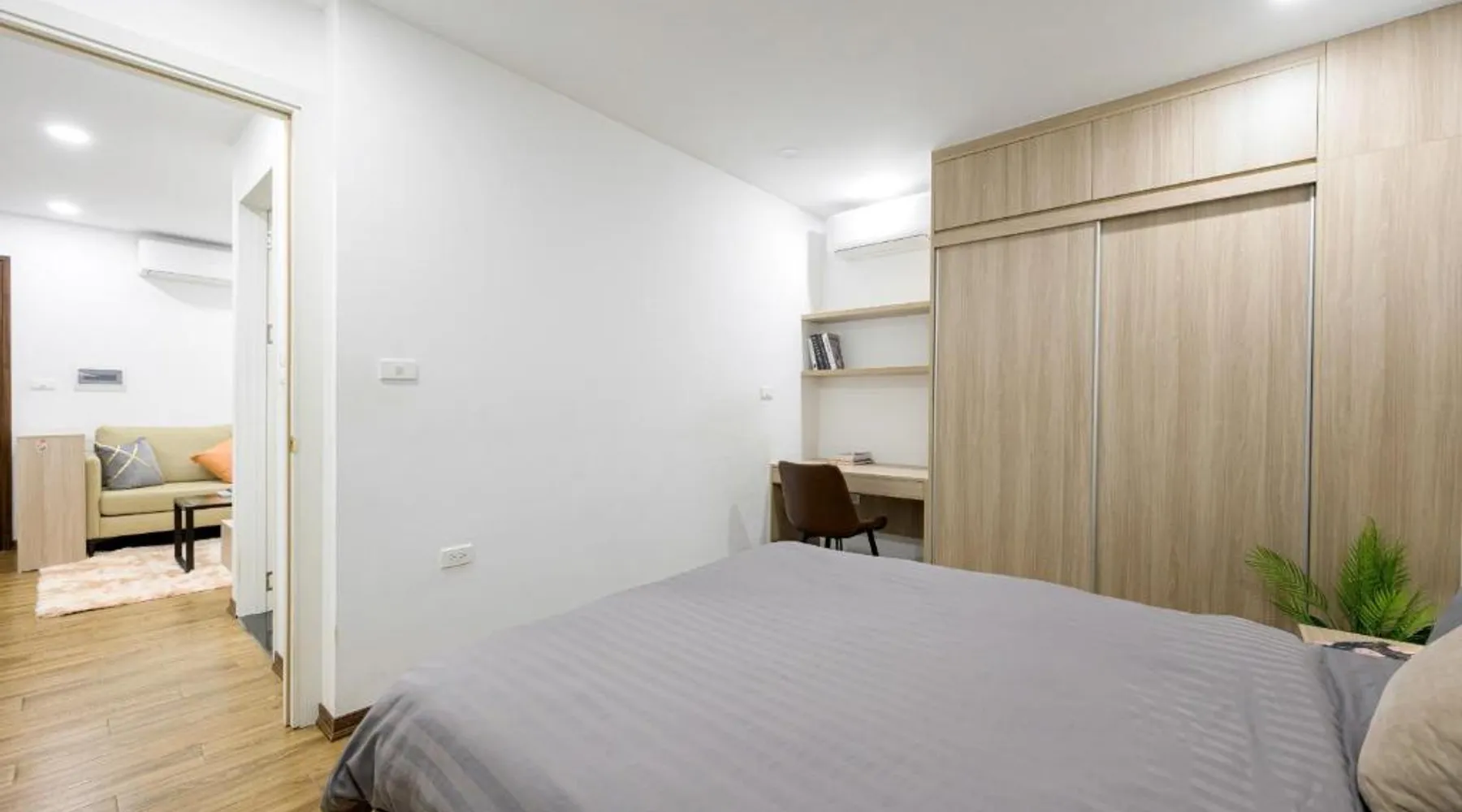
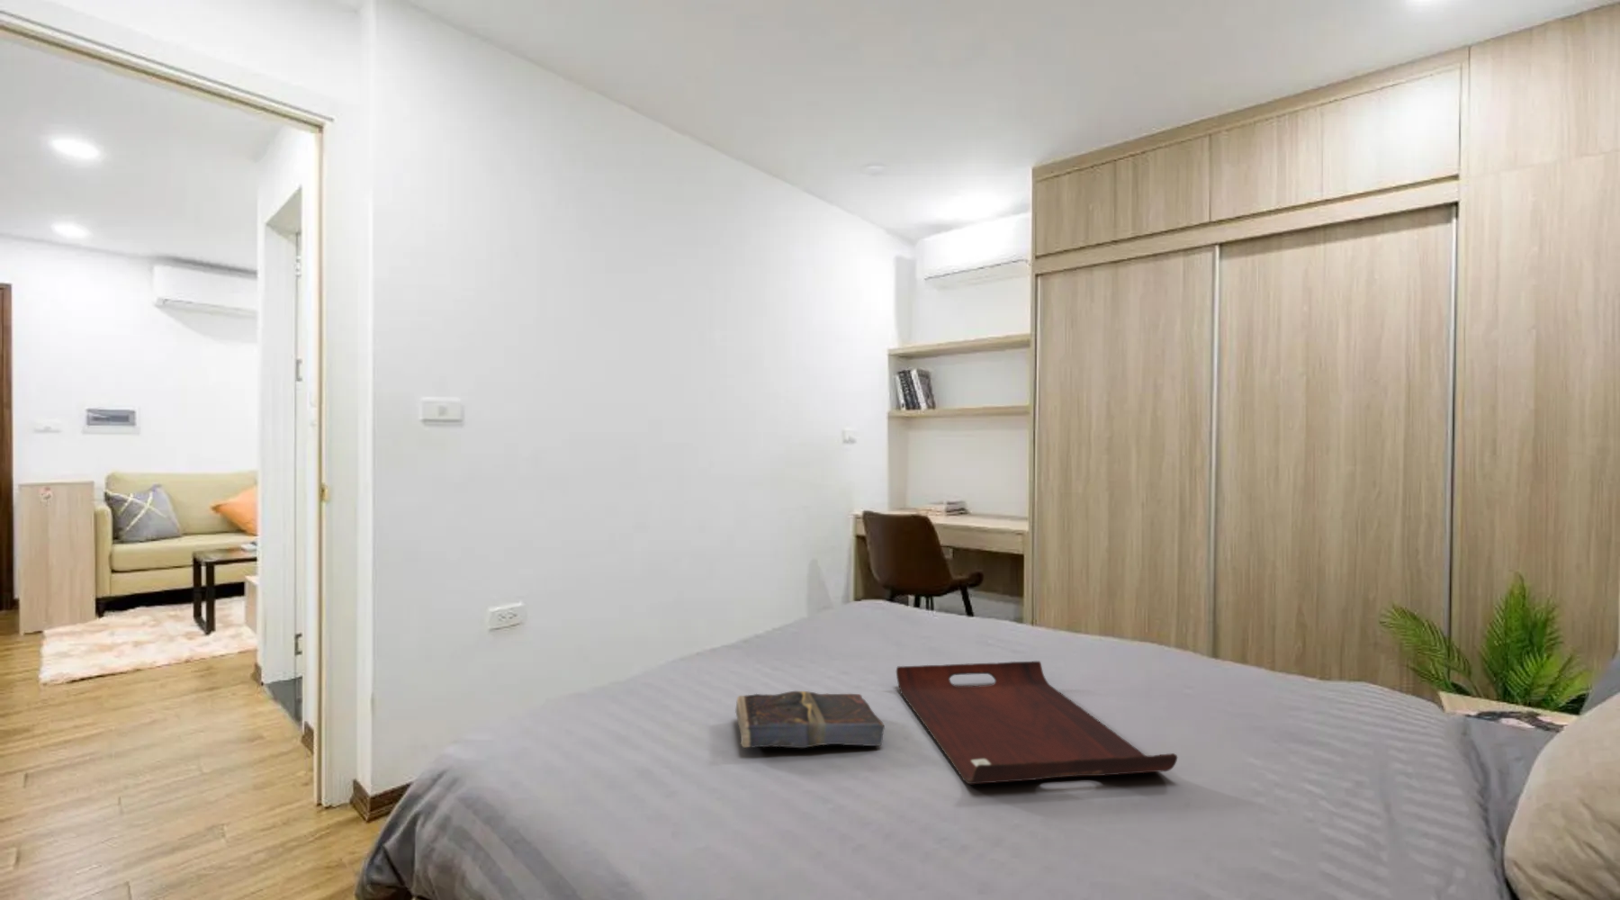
+ serving tray (1014, 715)
+ book (806, 716)
